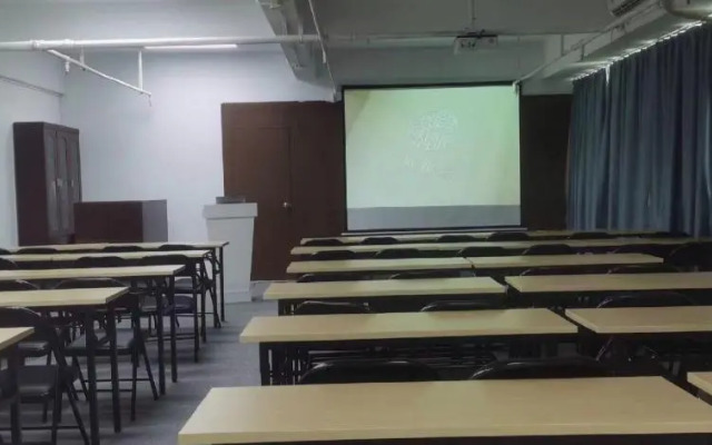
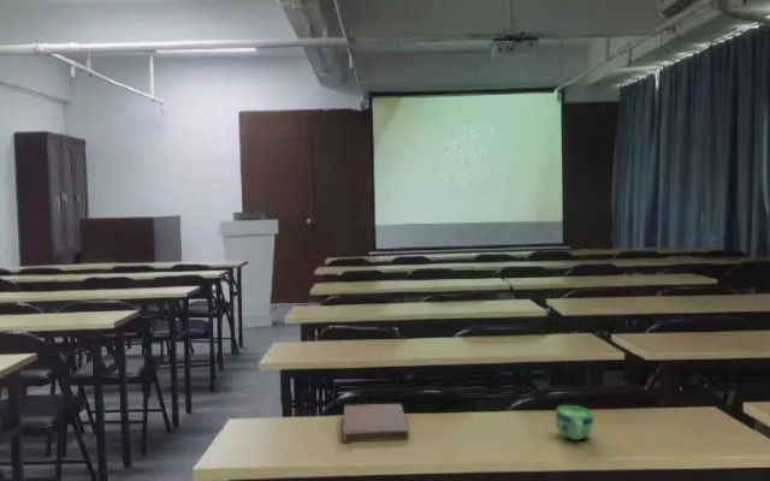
+ notebook (374, 421)
+ cup (576, 424)
